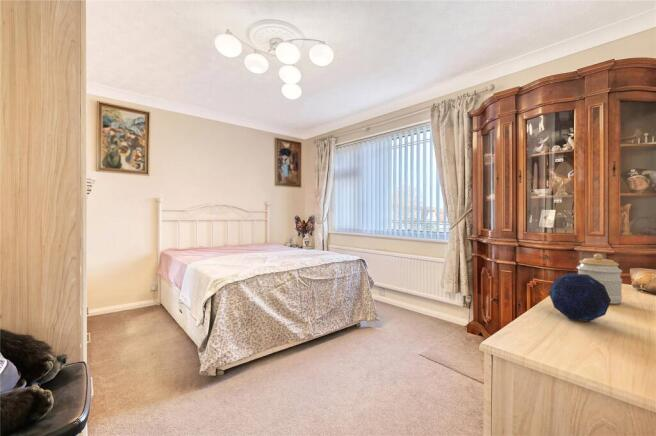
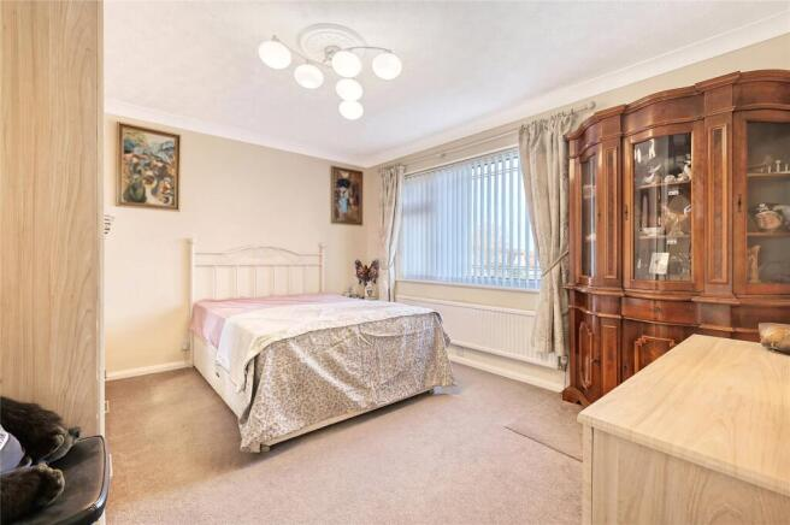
- decorative orb (578, 296)
- jar (598, 276)
